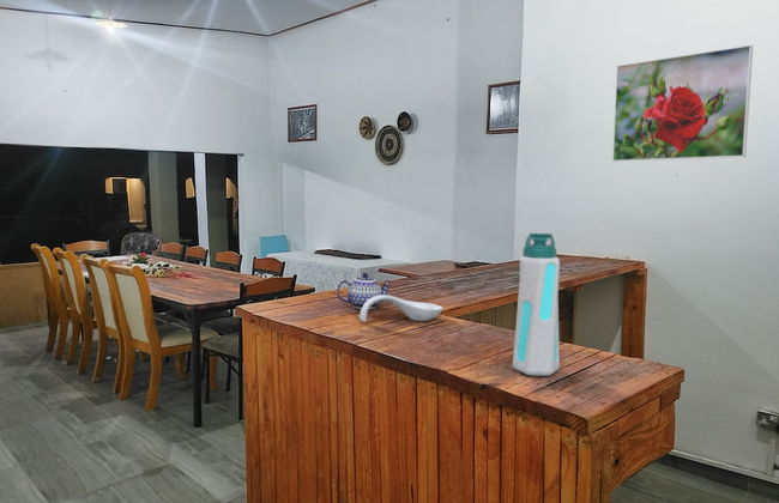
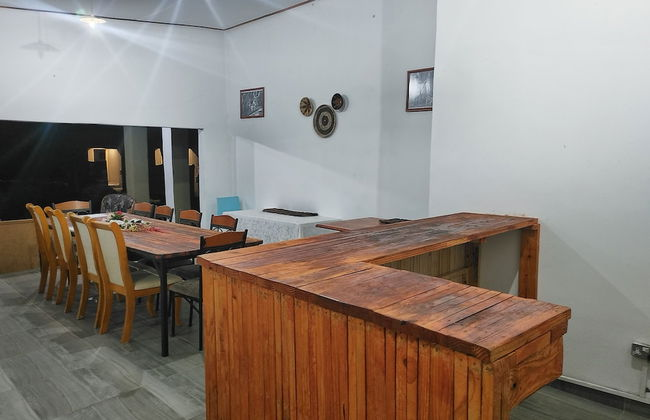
- teapot (364, 290)
- spoon rest (401, 307)
- water bottle (537, 303)
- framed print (676, 108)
